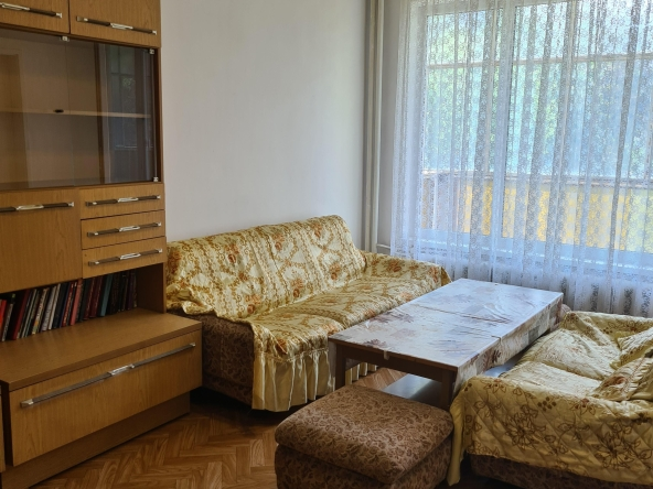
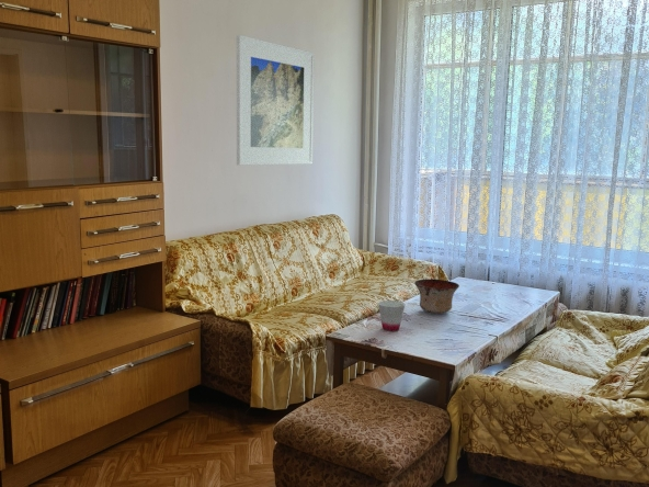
+ cup (390, 316)
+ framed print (277, 105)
+ bowl (436, 297)
